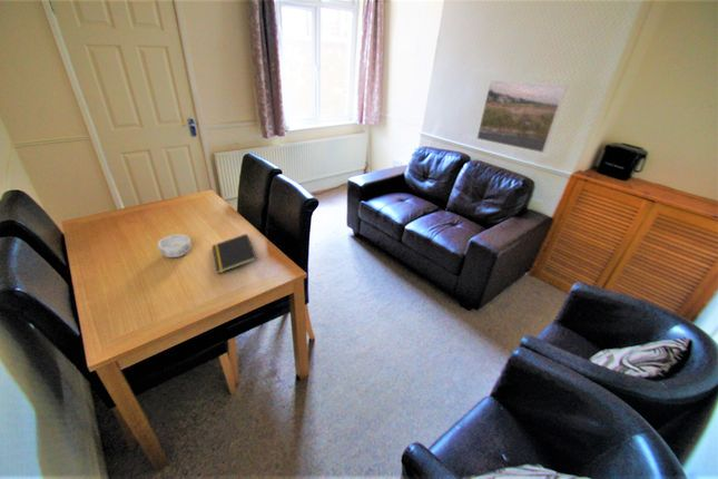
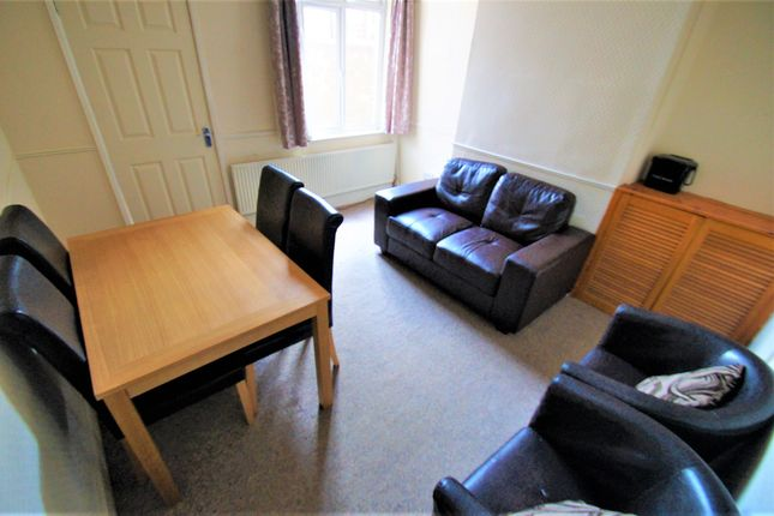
- decorative bowl (175, 245)
- notepad (233, 252)
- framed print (517, 115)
